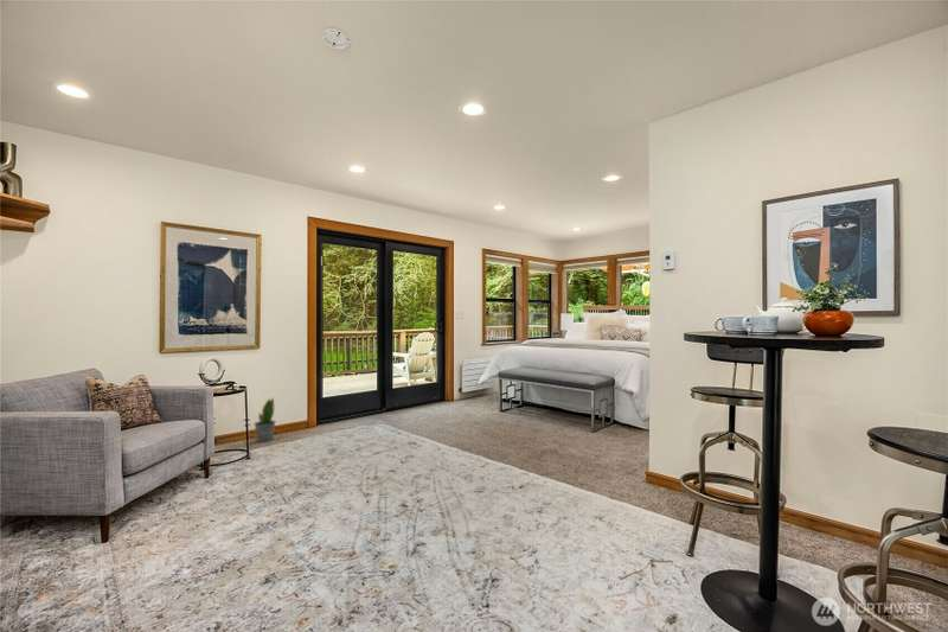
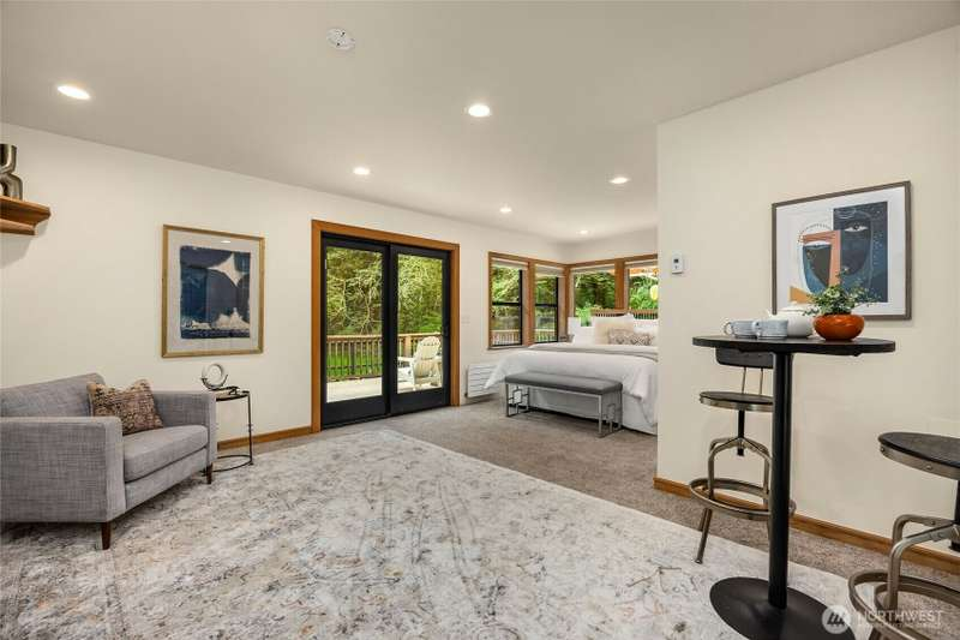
- potted plant (264, 419)
